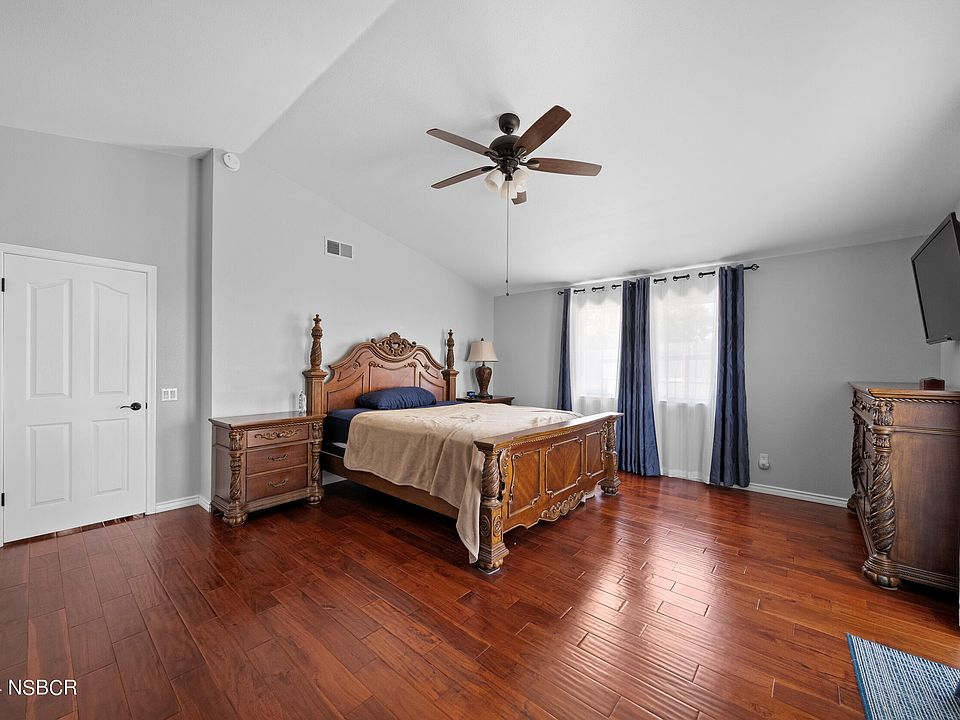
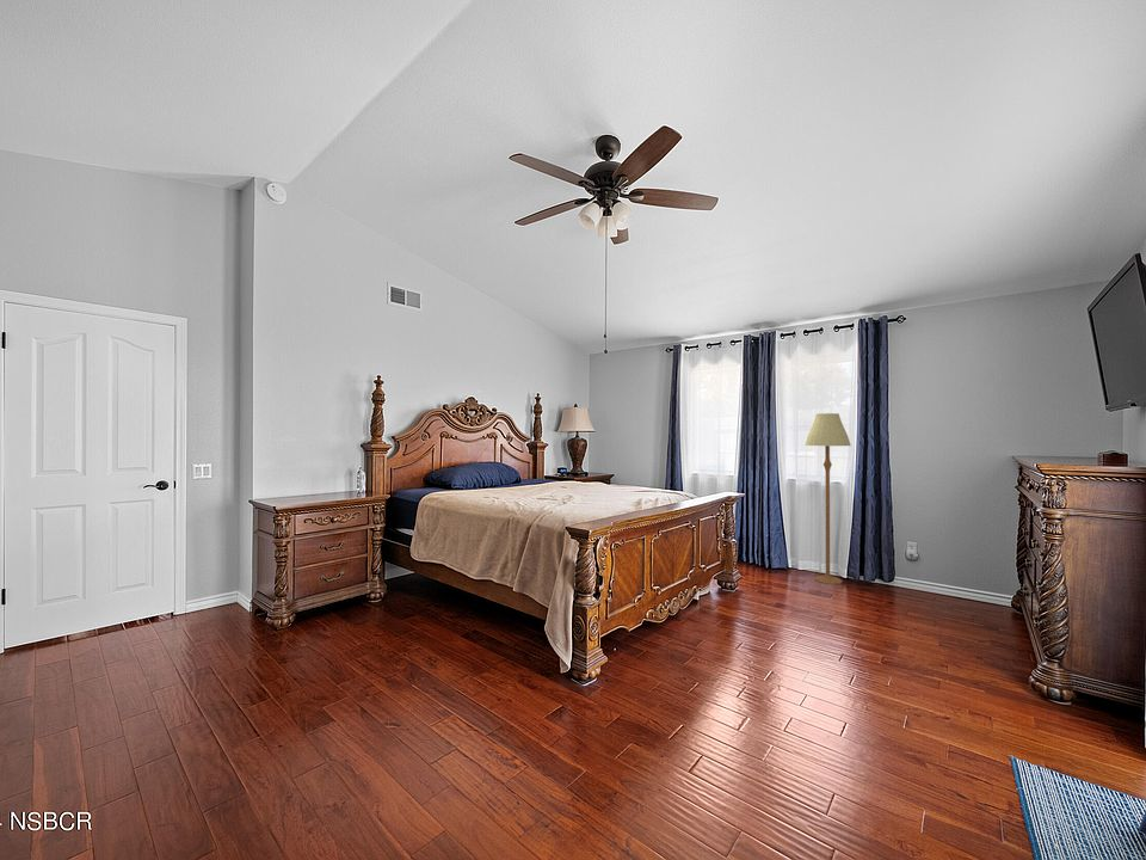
+ floor lamp (827, 497)
